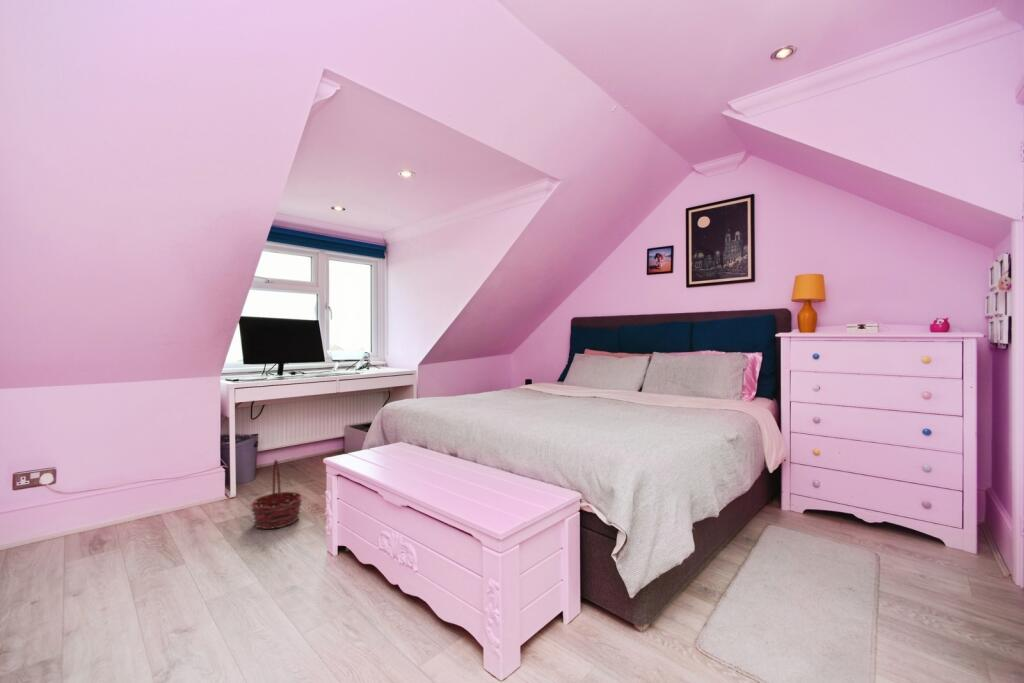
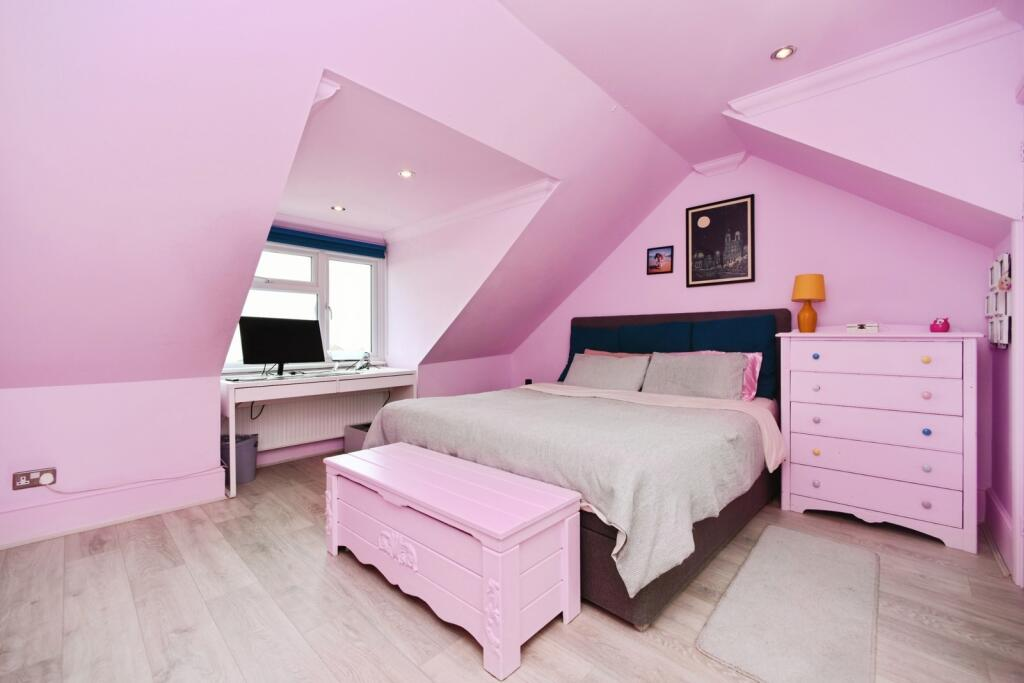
- basket (278, 490)
